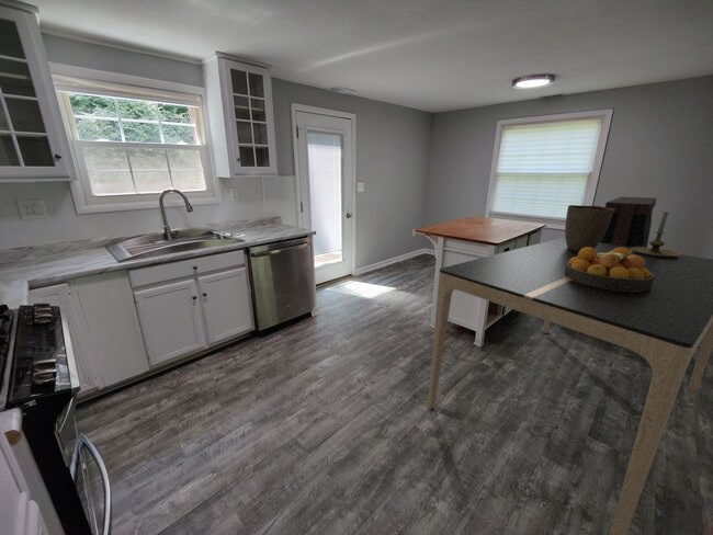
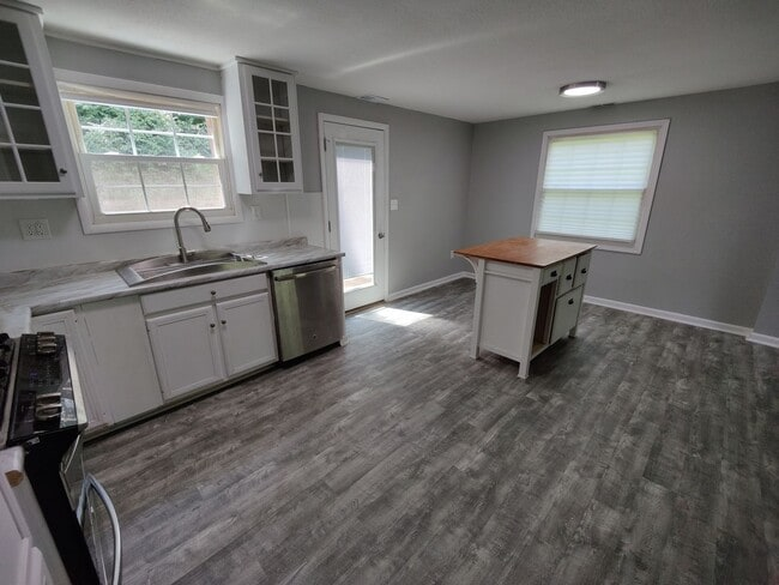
- candle holder (659, 232)
- fruit bowl (608, 263)
- dining table (581, 332)
- vase (586, 228)
- bench (616, 244)
